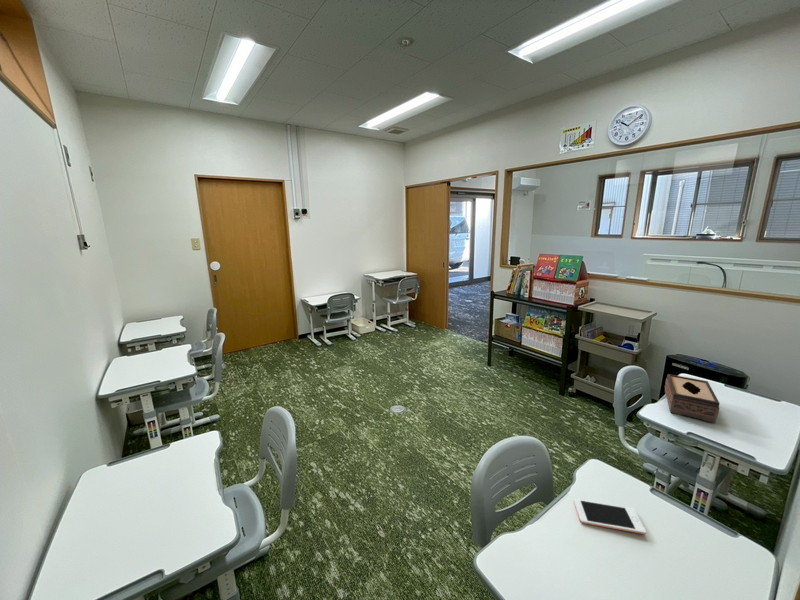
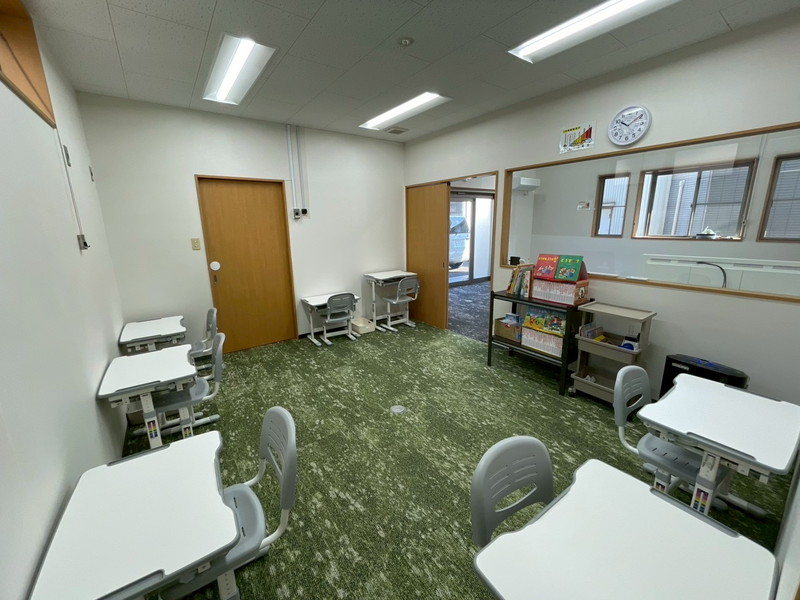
- tissue box (689, 396)
- cell phone (607, 515)
